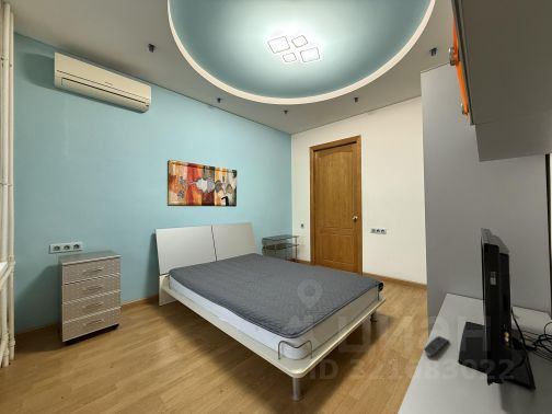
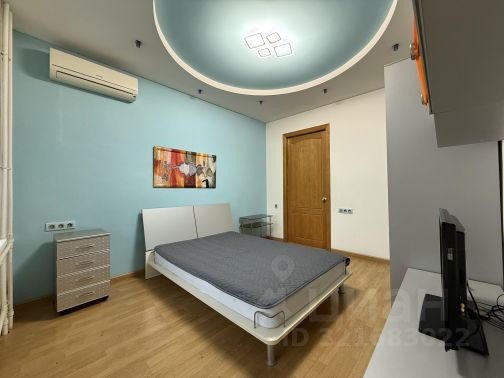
- remote control (436, 345)
